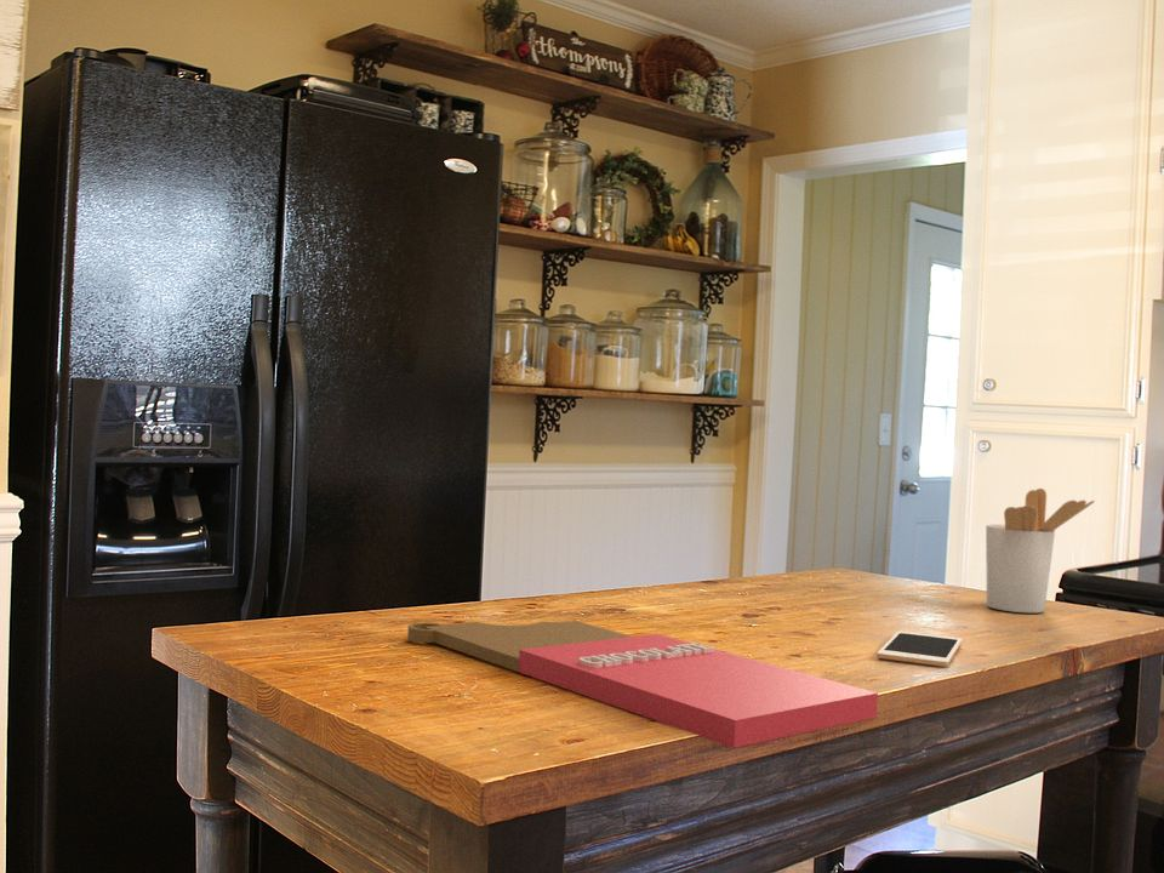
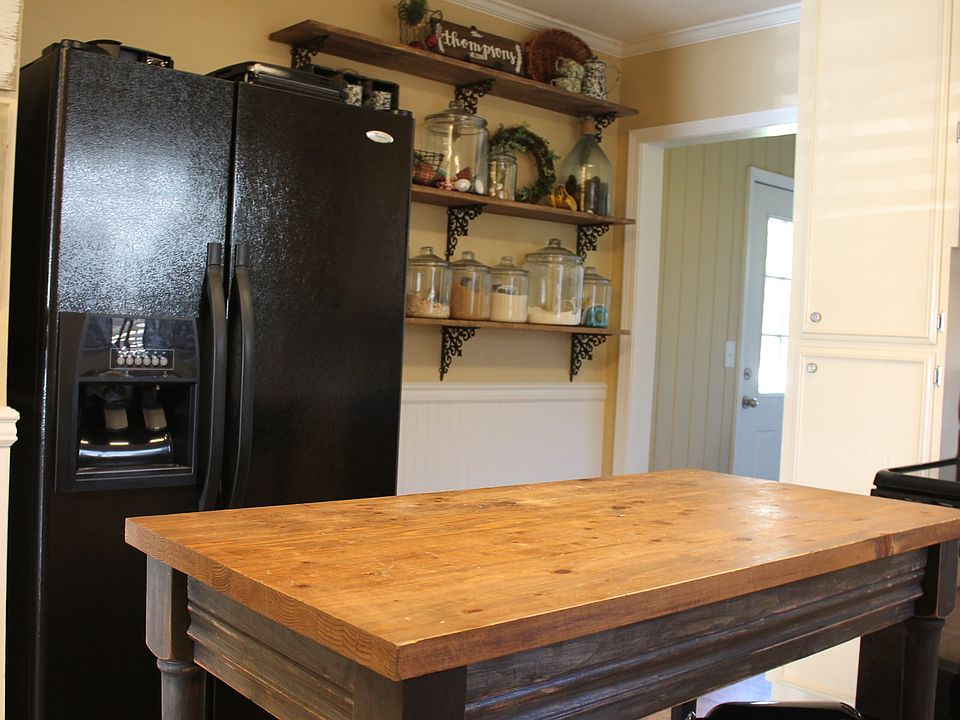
- cell phone (920, 647)
- cutting board (614, 658)
- utensil holder (1035, 550)
